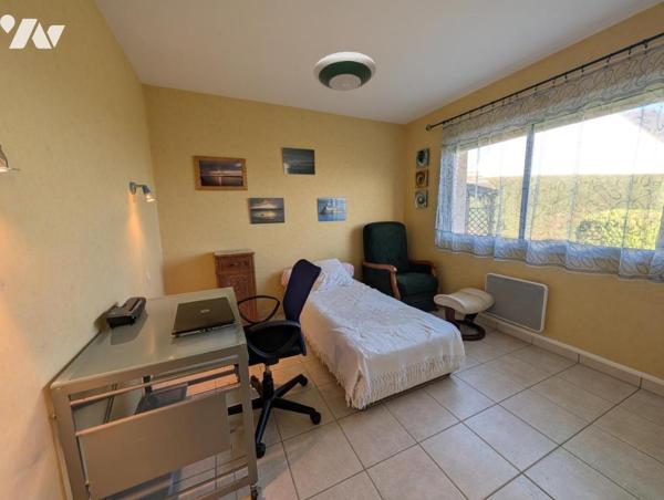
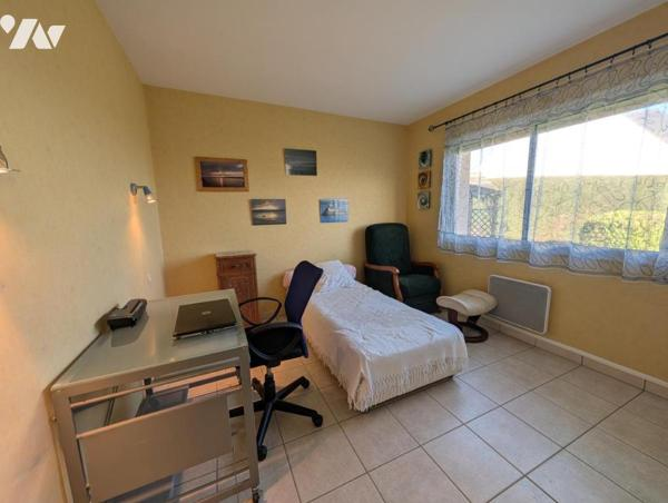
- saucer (344, 80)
